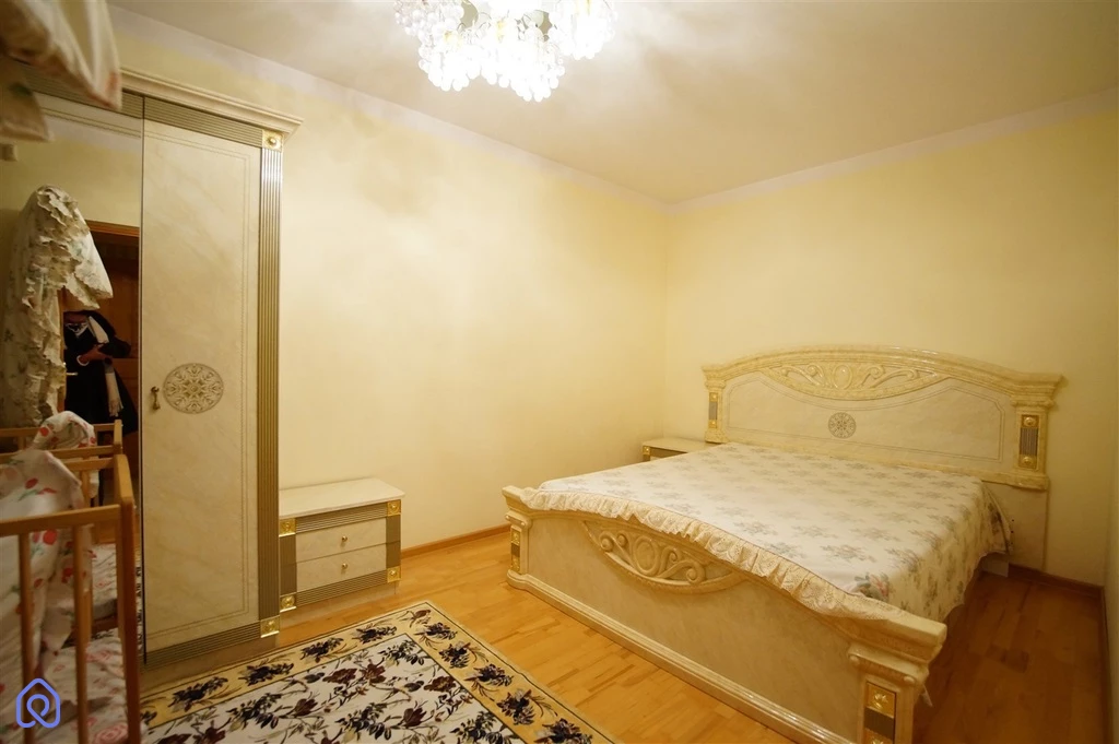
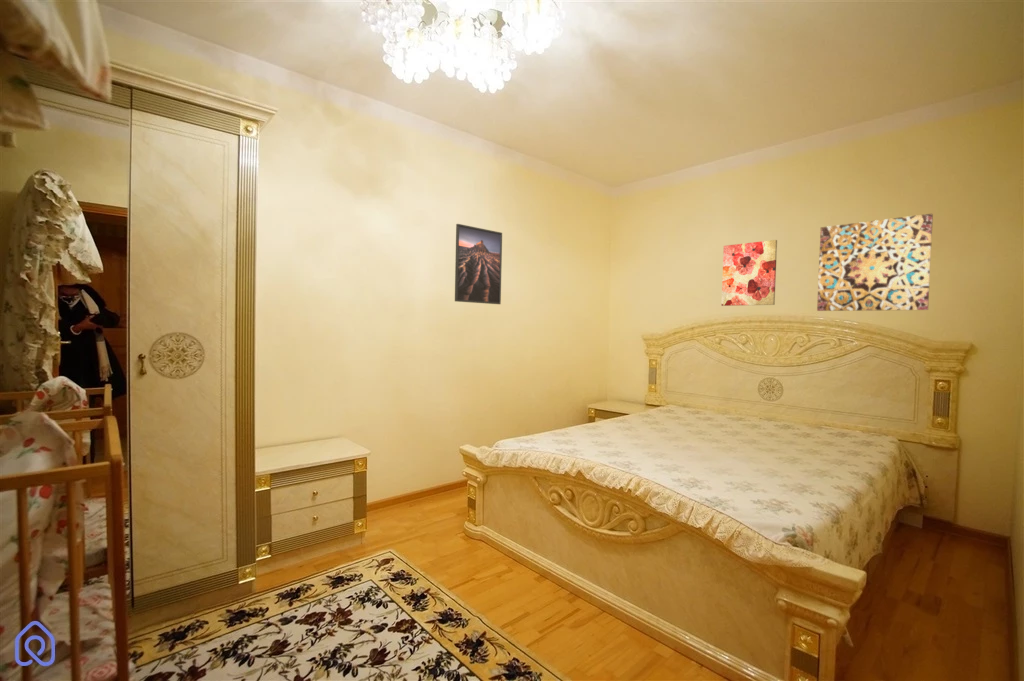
+ wall art (748, 274)
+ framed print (479, 265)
+ wall art (870, 266)
